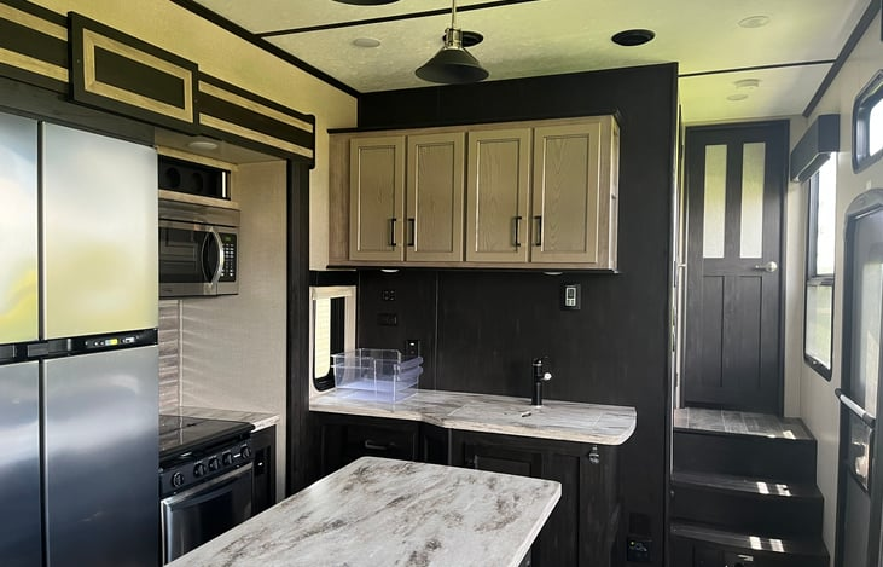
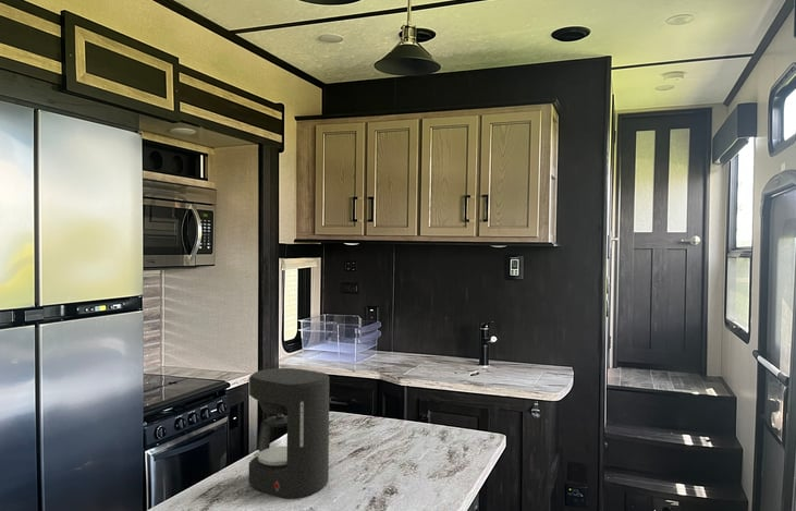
+ coffee maker (287, 428)
